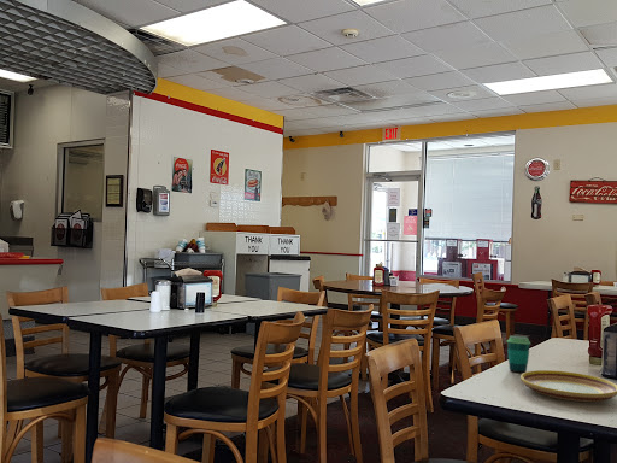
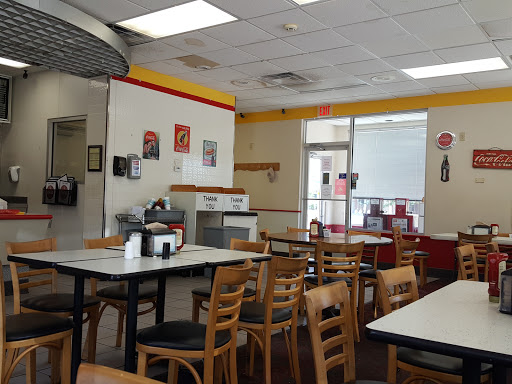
- cup (518, 353)
- plate (568, 387)
